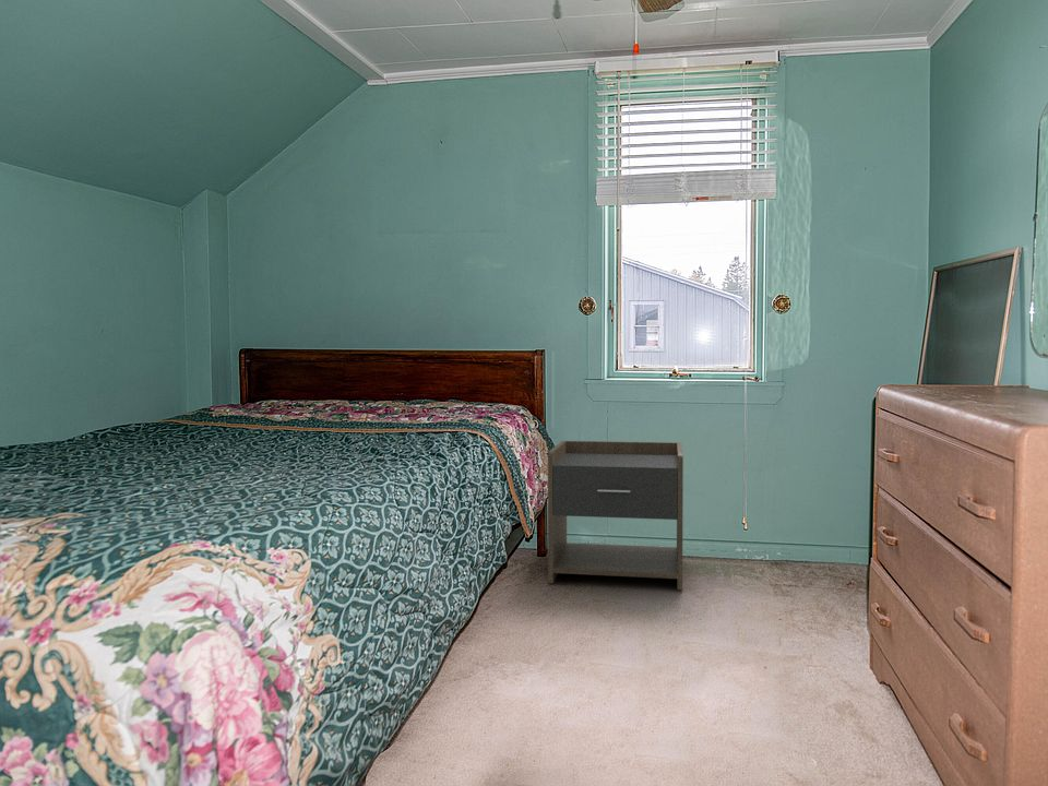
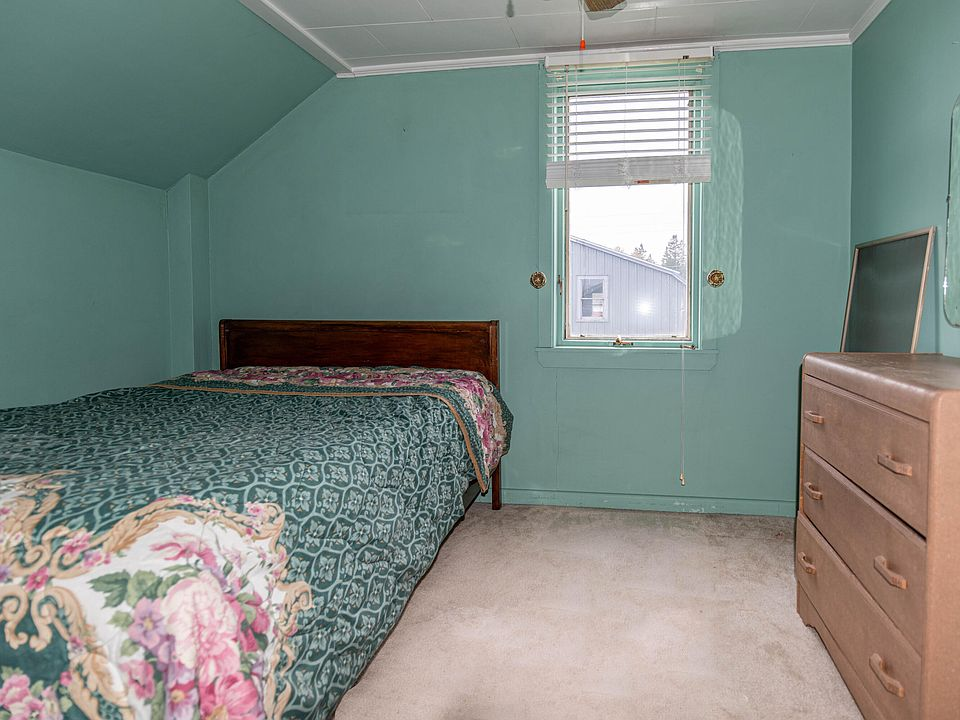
- nightstand (617, 510)
